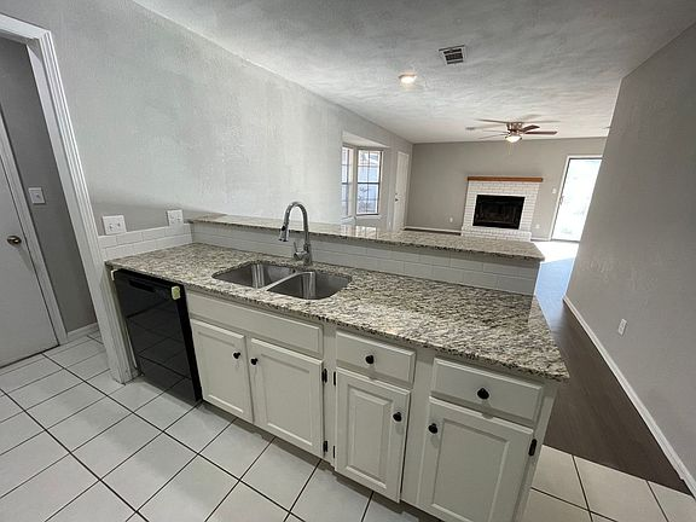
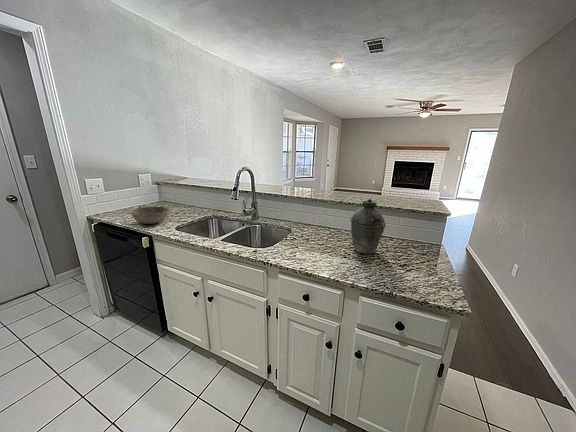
+ bowl (151, 215)
+ kettle (367, 225)
